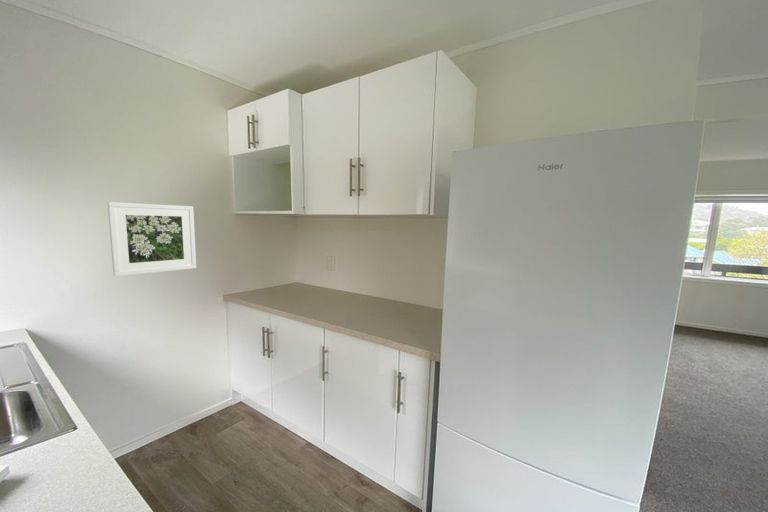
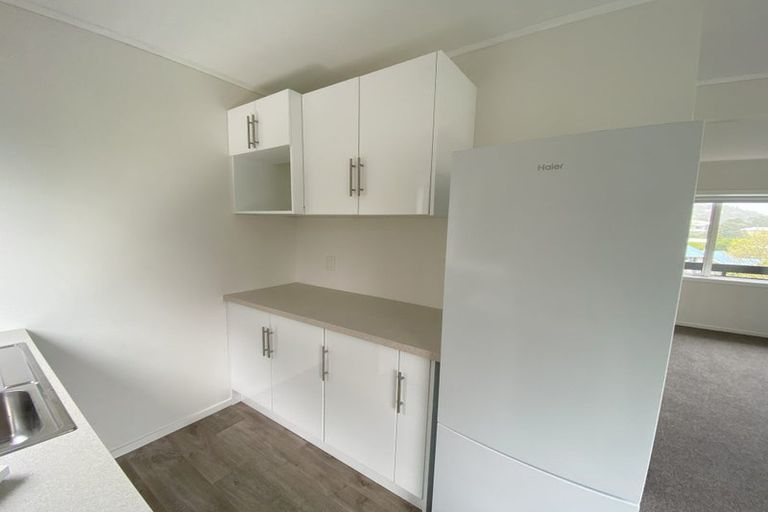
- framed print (156, 238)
